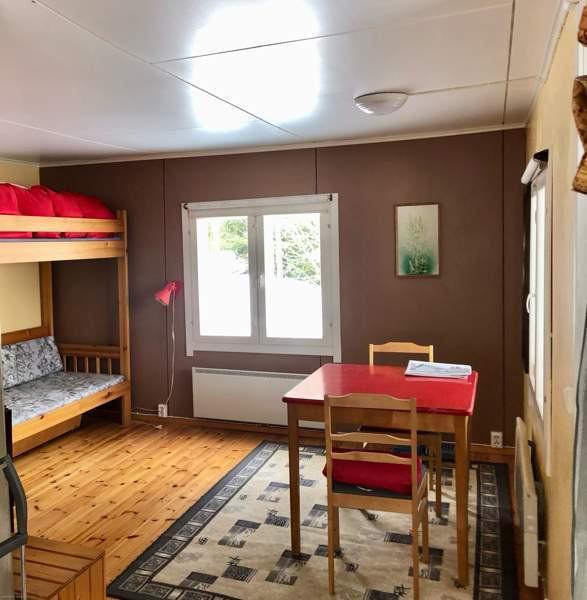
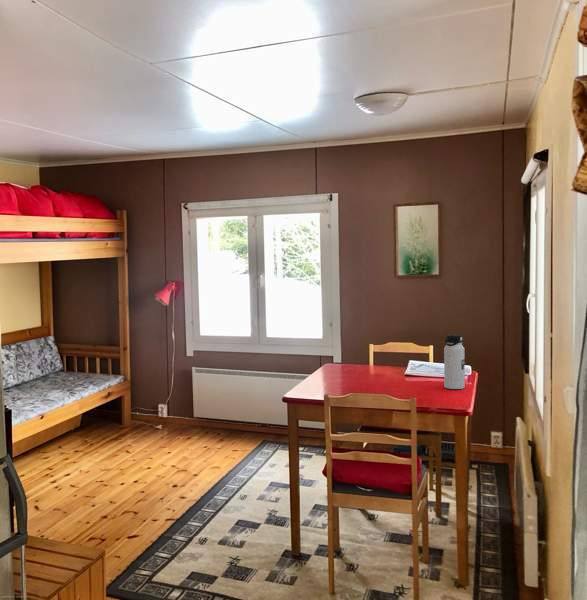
+ water bottle (454, 361)
